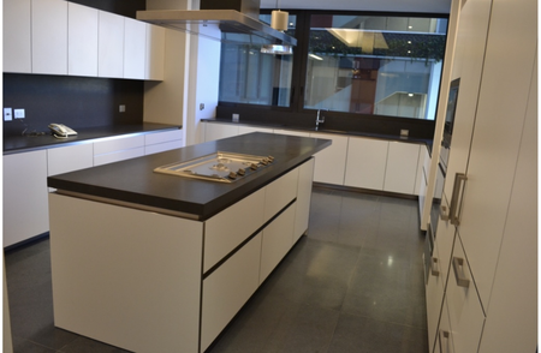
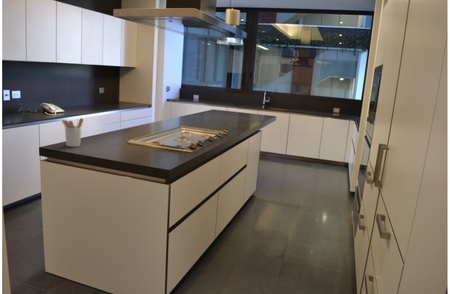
+ utensil holder (71, 132)
